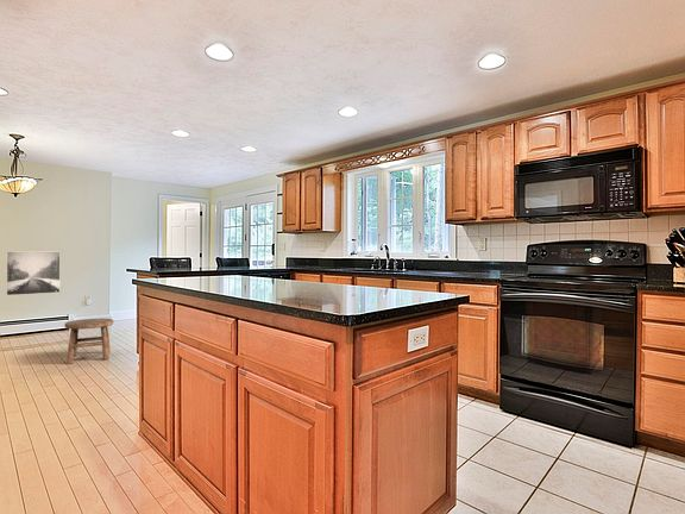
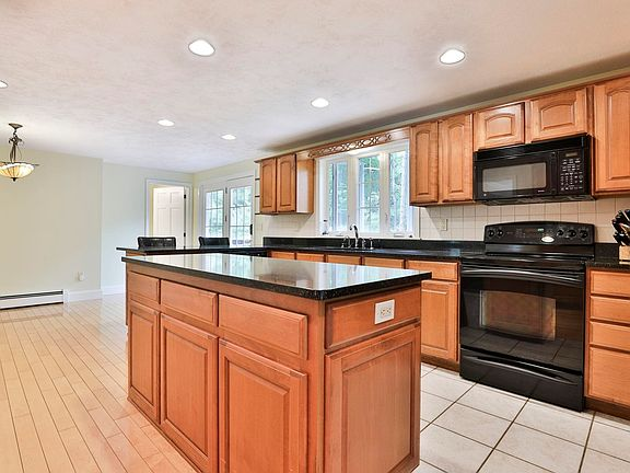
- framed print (33, 272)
- stool (89, 339)
